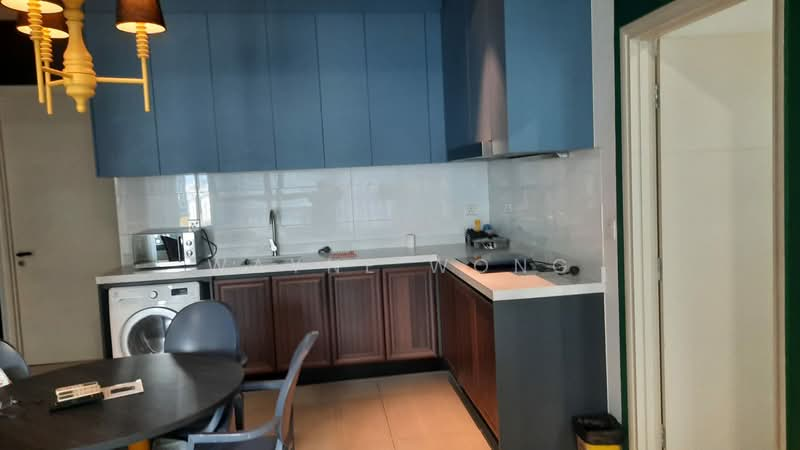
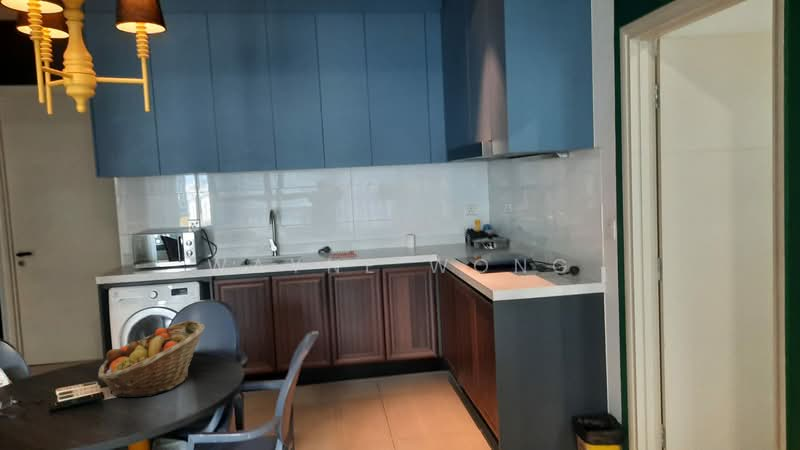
+ fruit basket (153, 356)
